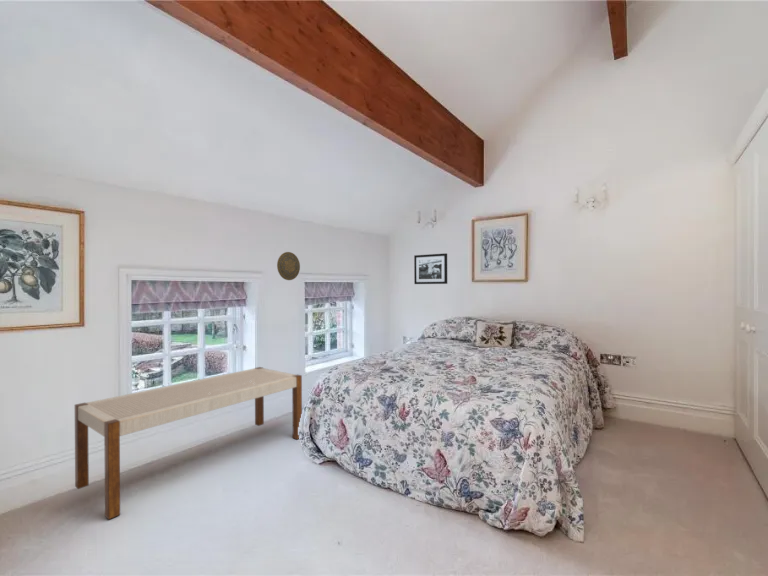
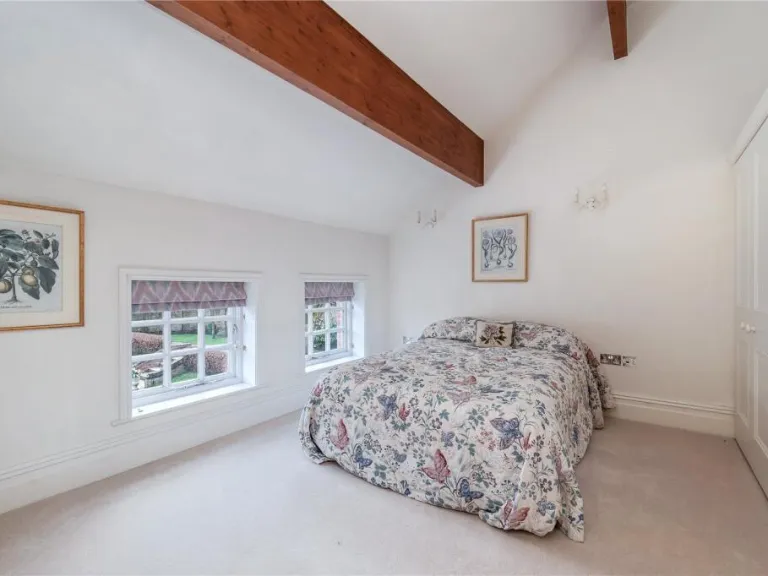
- bench (200, 413)
- decorative plate (289, 266)
- picture frame (430, 269)
